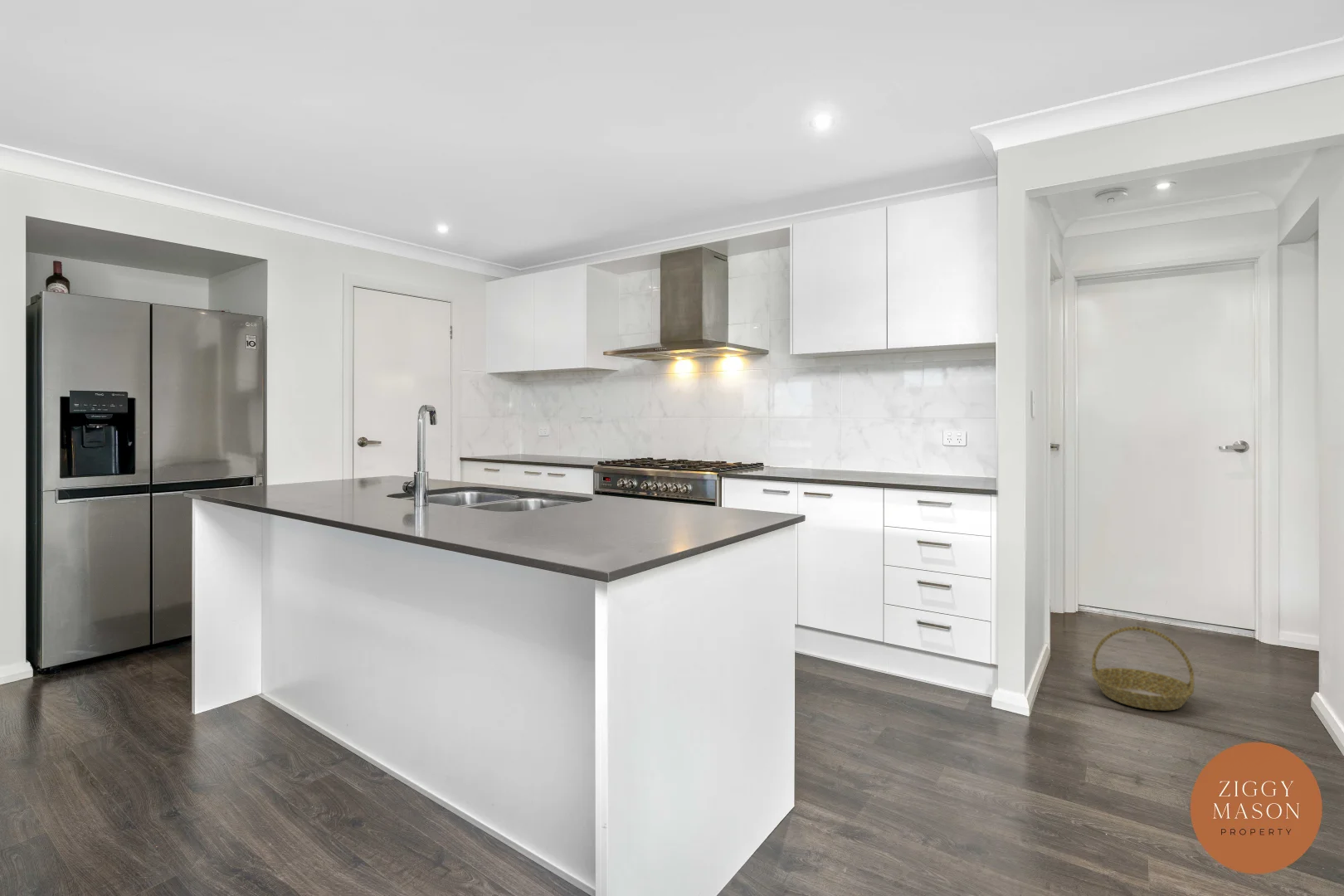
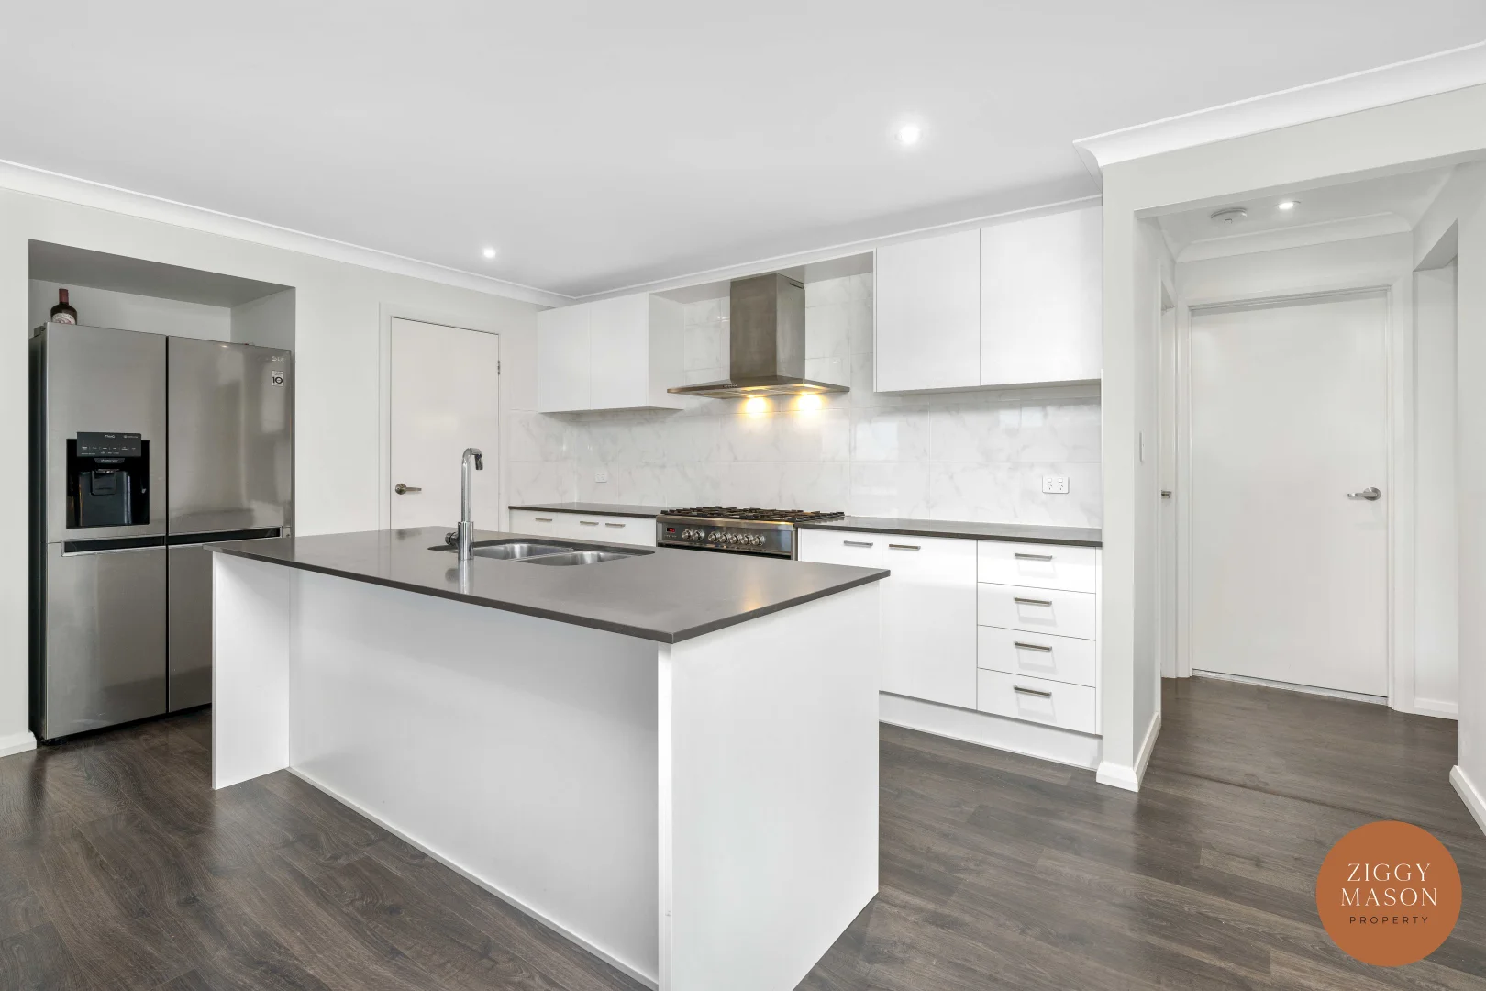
- basket (1139, 670)
